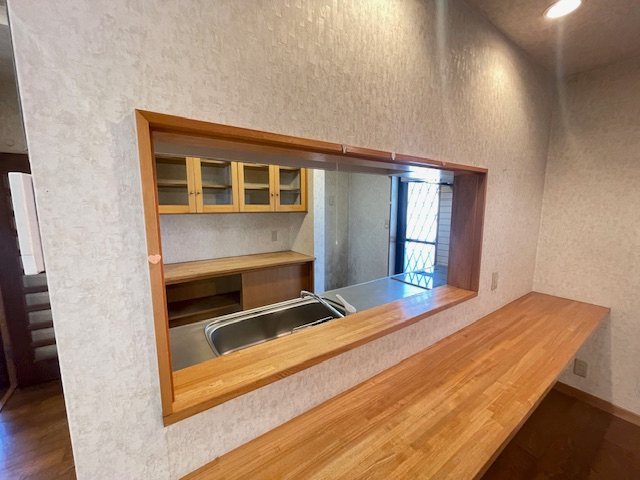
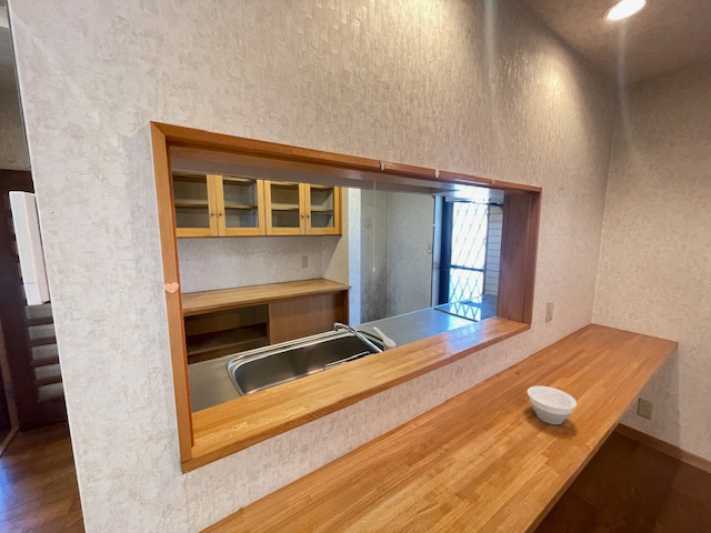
+ bowl (550, 406)
